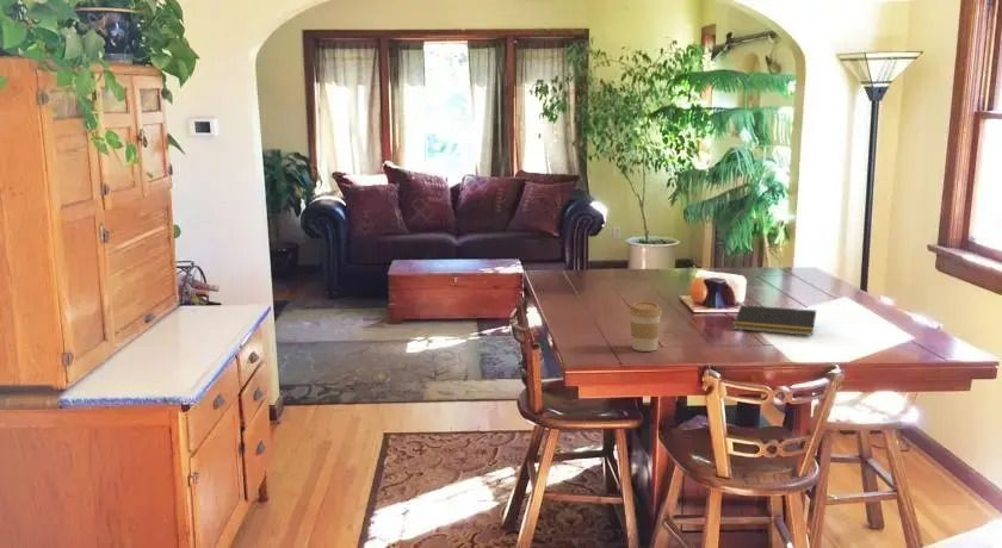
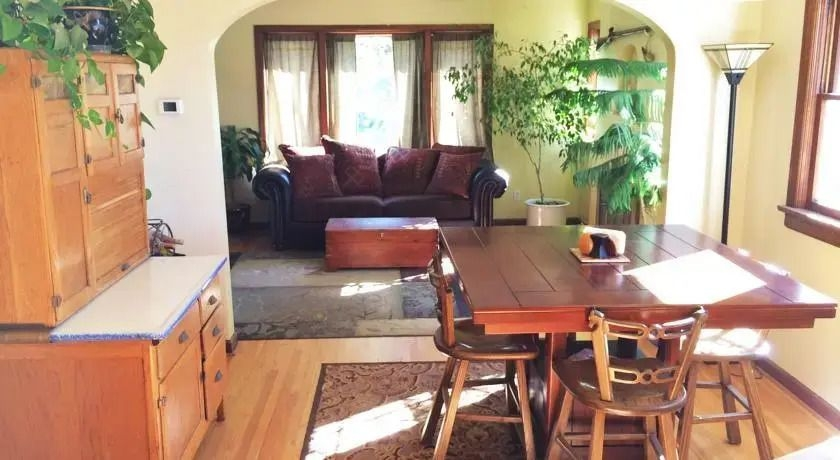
- notepad (774, 319)
- coffee cup (644, 325)
